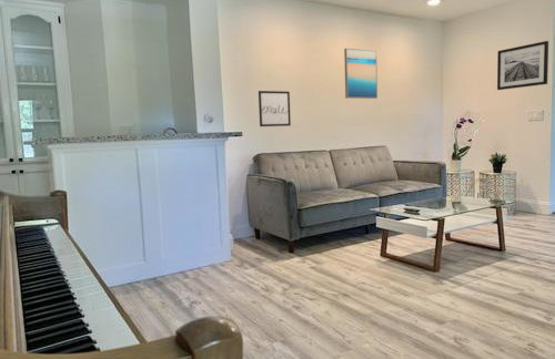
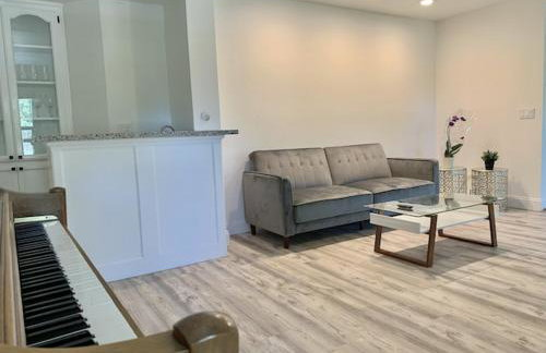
- wall art (361, 73)
- wall art (274, 109)
- wall art (521, 66)
